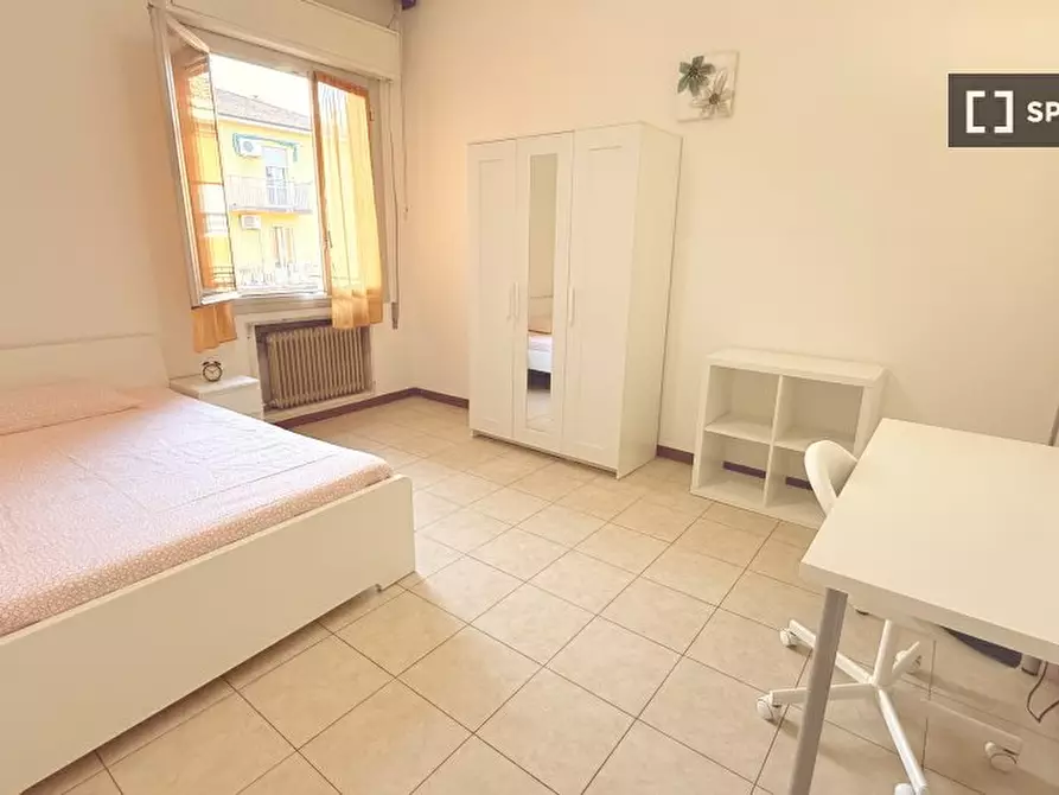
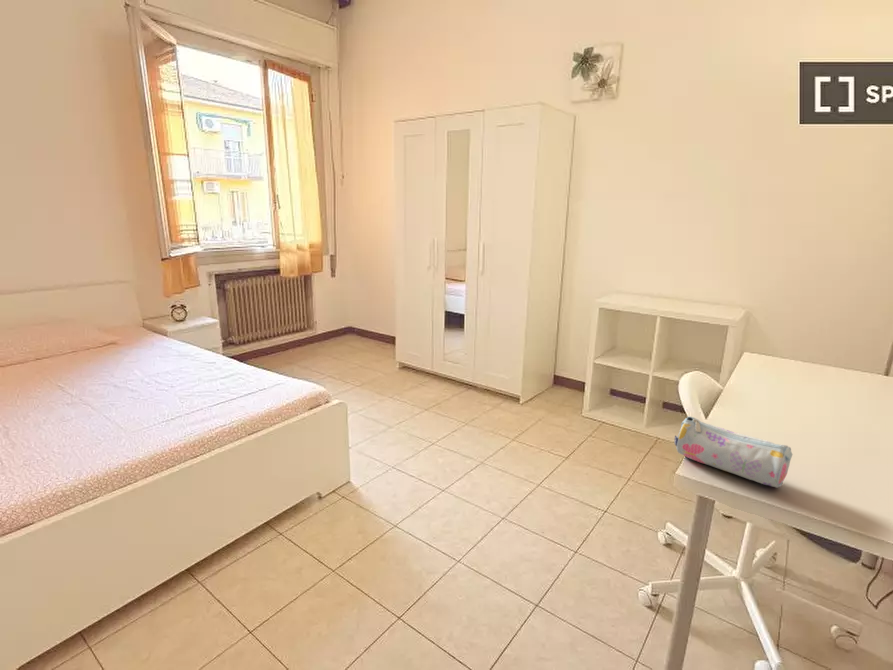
+ pencil case (731, 449)
